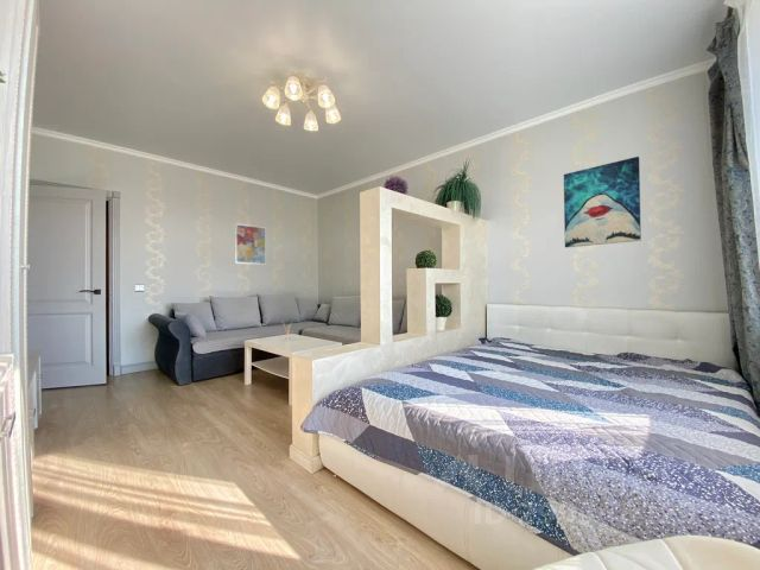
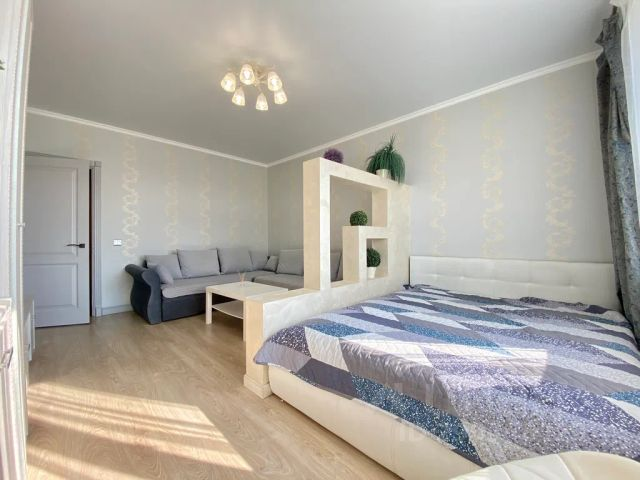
- wall art (598, 204)
- wall art (251, 245)
